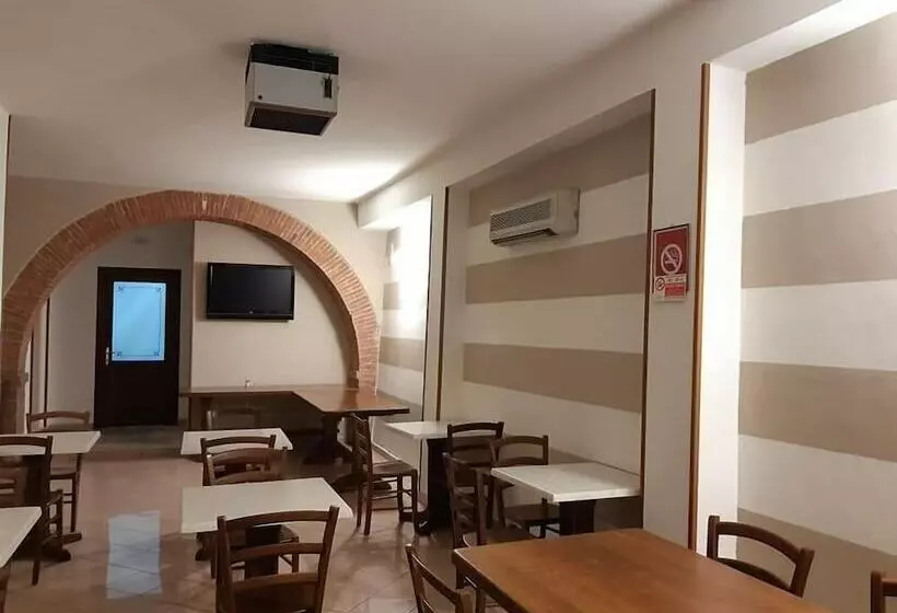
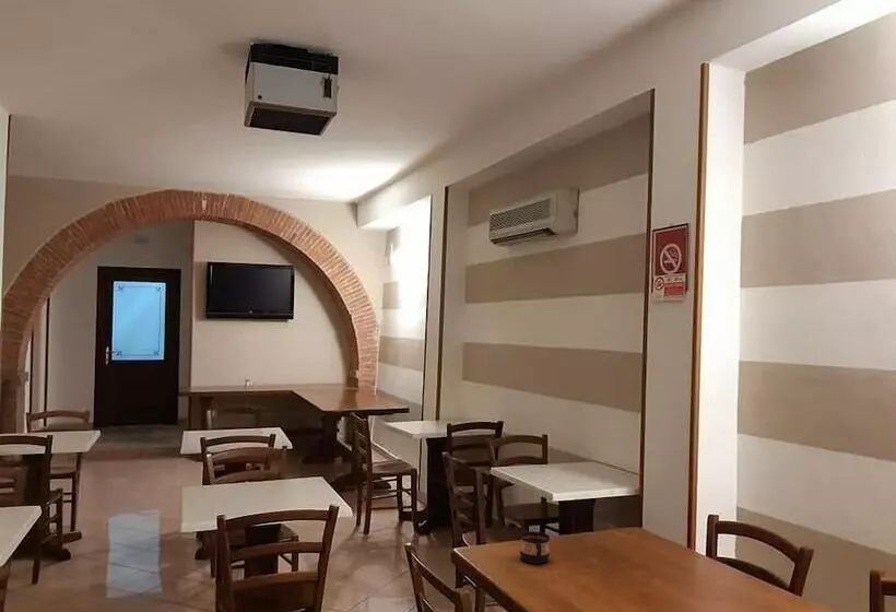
+ cup (533, 548)
